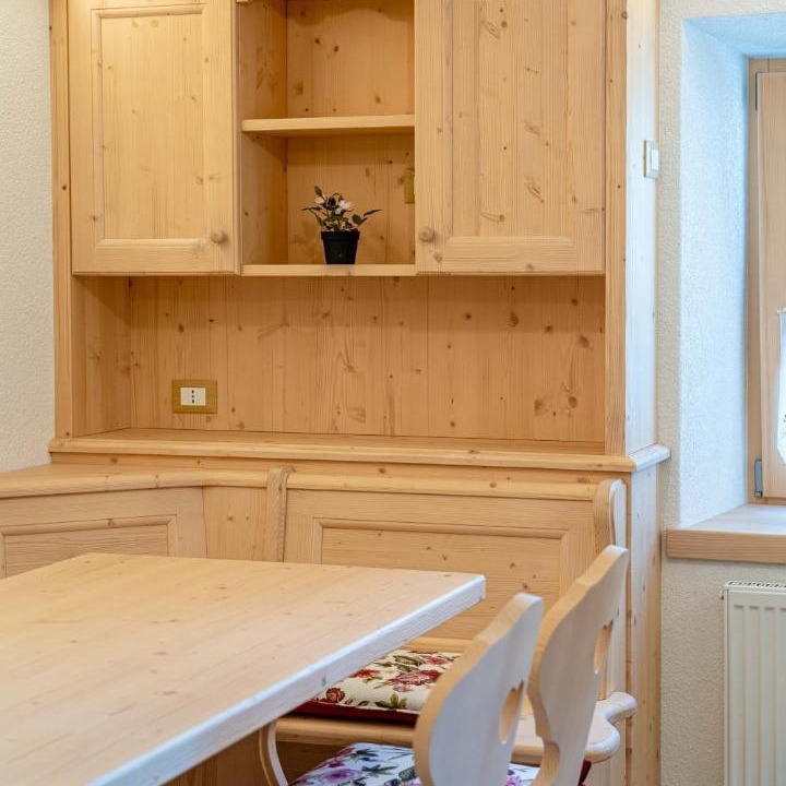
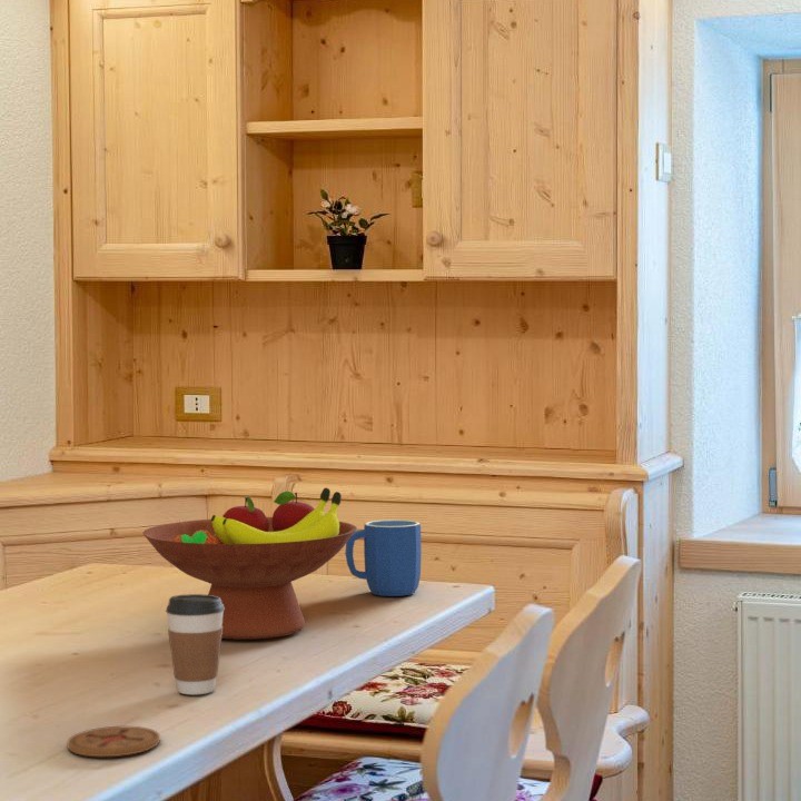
+ coffee cup (195, 643)
+ fruit bowl (250, 560)
+ coaster (113, 741)
+ mug (386, 557)
